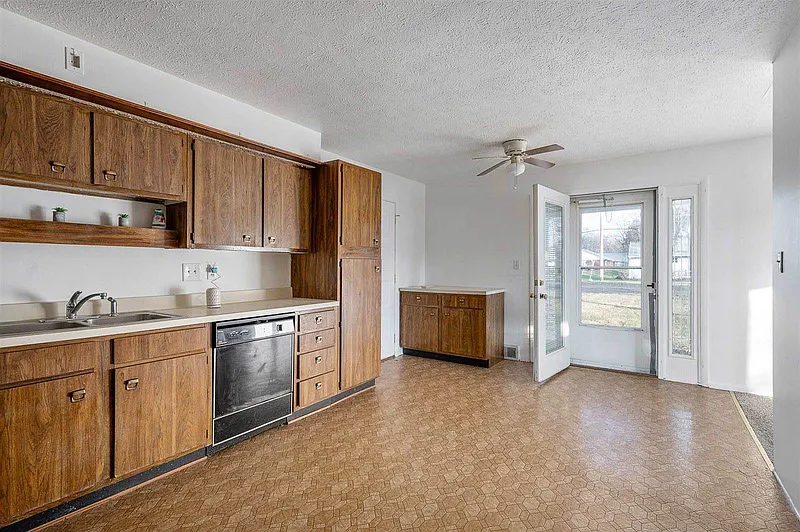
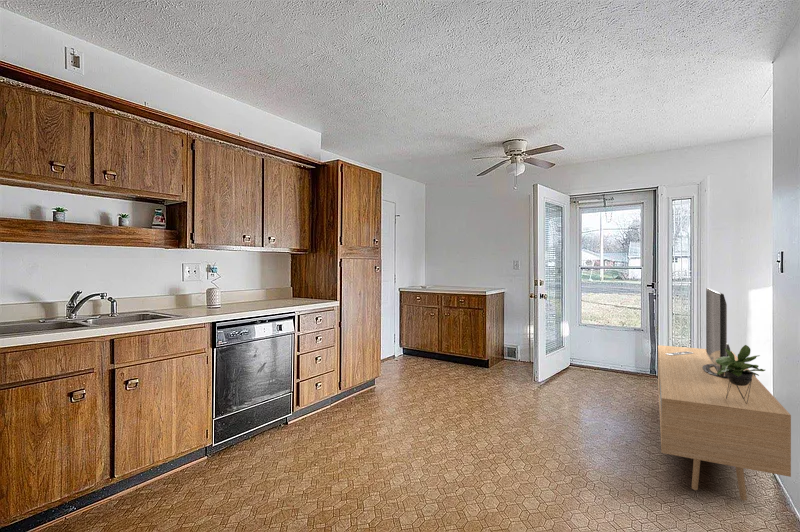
+ media console (706, 367)
